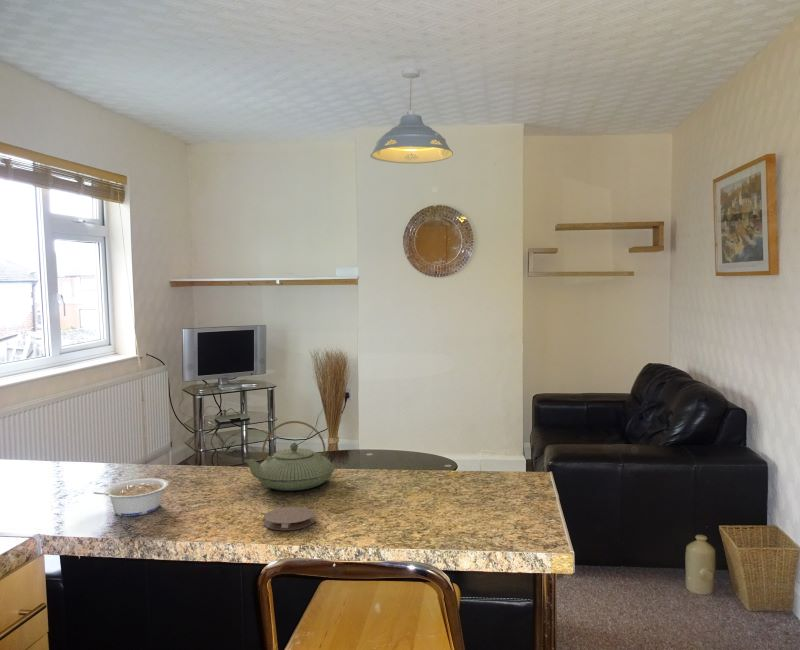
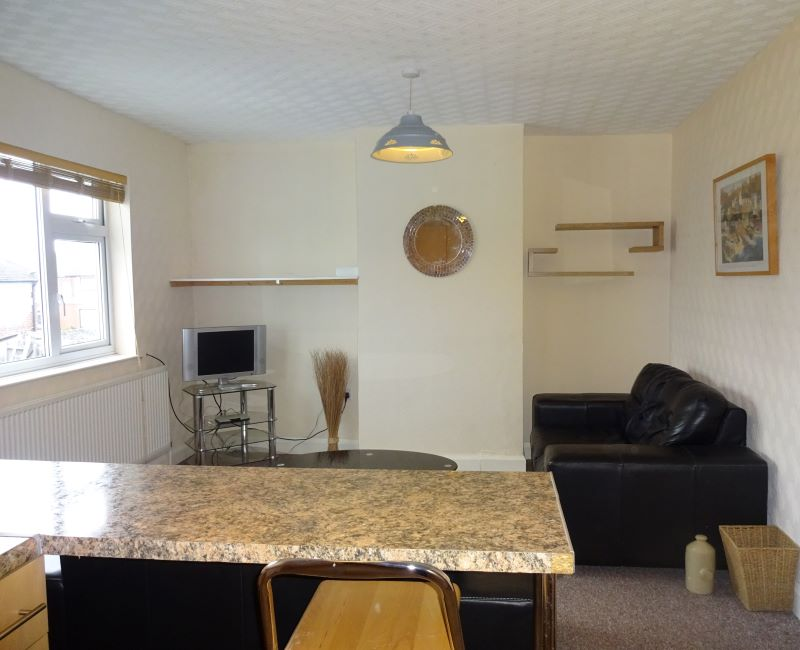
- teapot (288, 452)
- coaster (289, 518)
- legume (136, 496)
